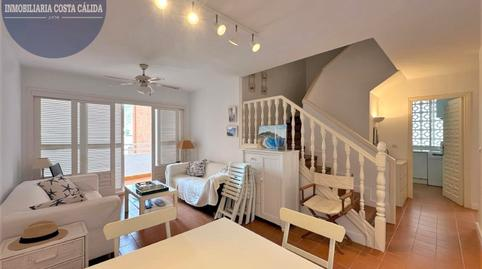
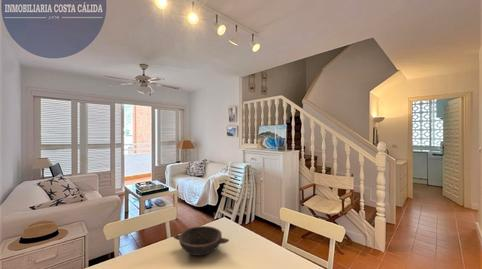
+ bowl (200, 242)
